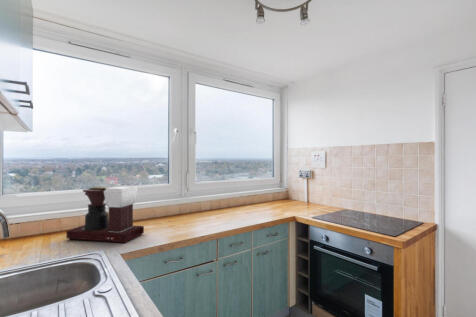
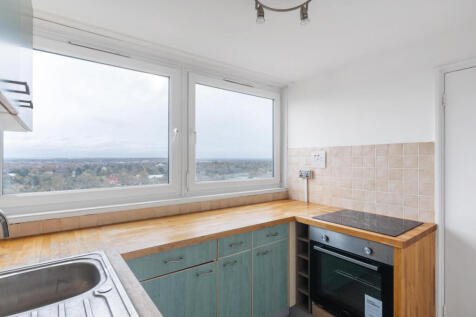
- coffee maker (106, 212)
